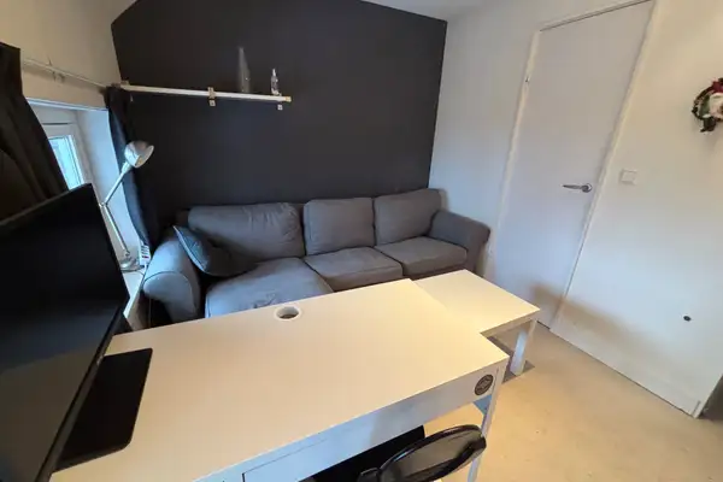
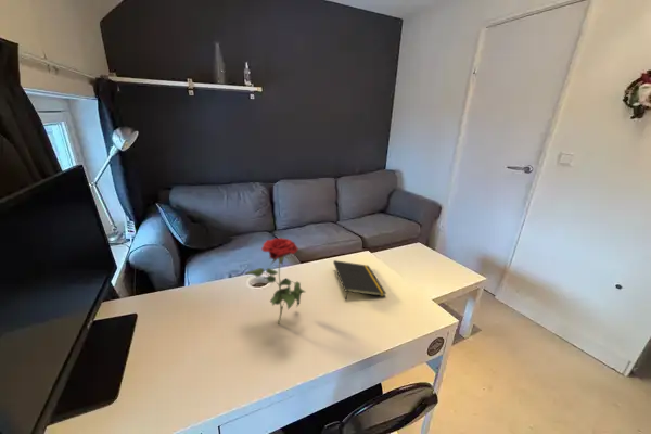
+ notepad (357, 277)
+ flower (279, 289)
